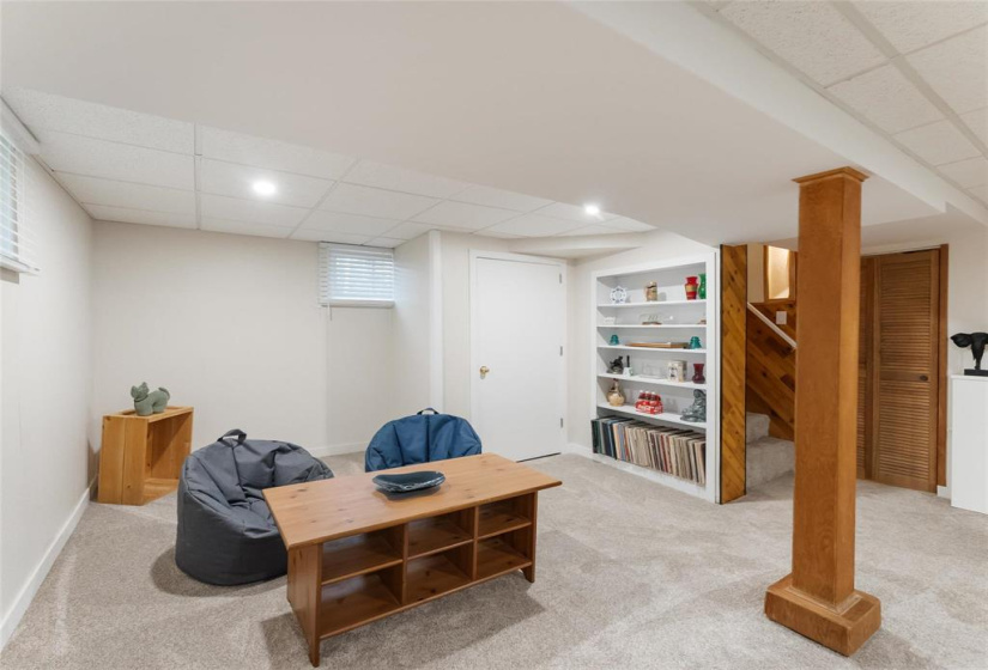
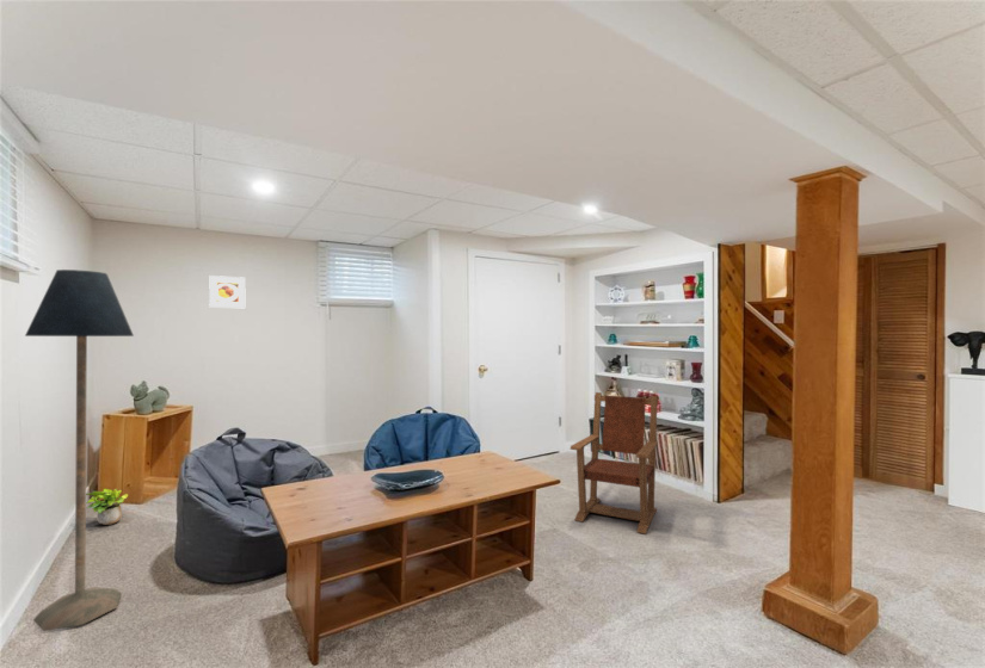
+ armchair (615, 460)
+ potted plant (105, 505)
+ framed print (227, 292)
+ floor lamp (80, 440)
